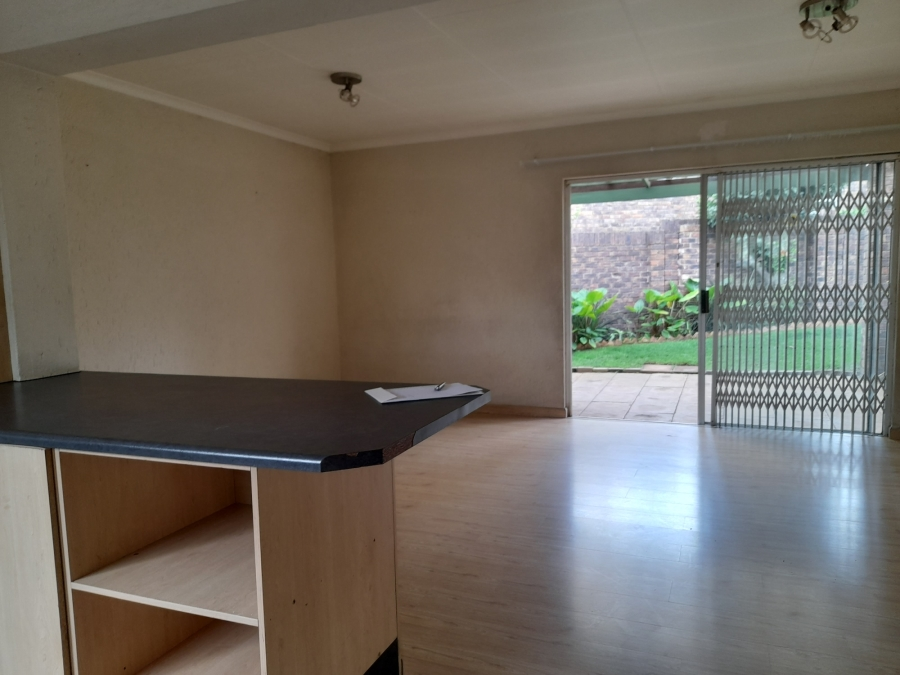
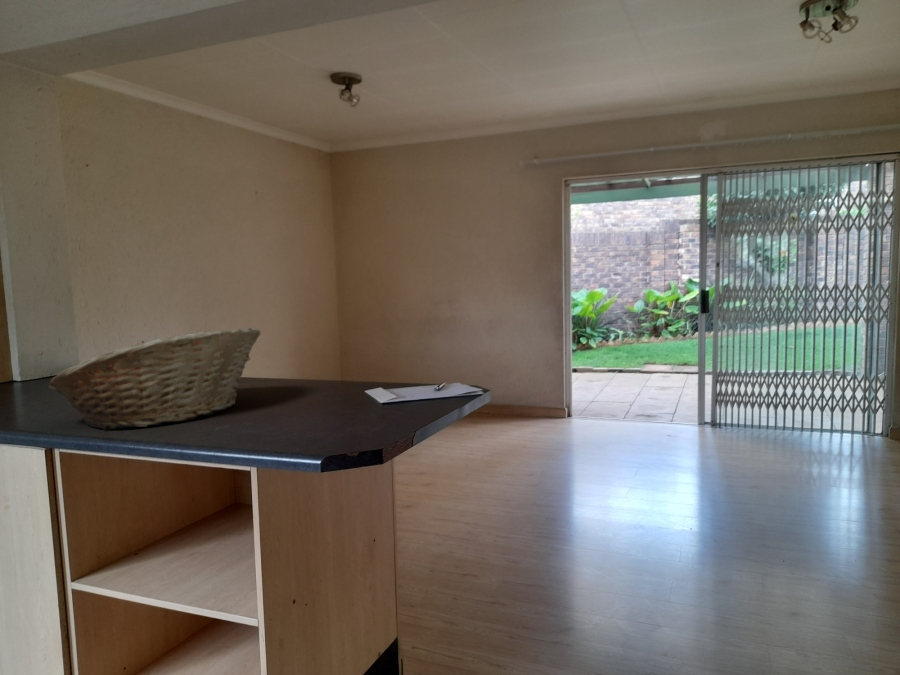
+ fruit basket (167, 372)
